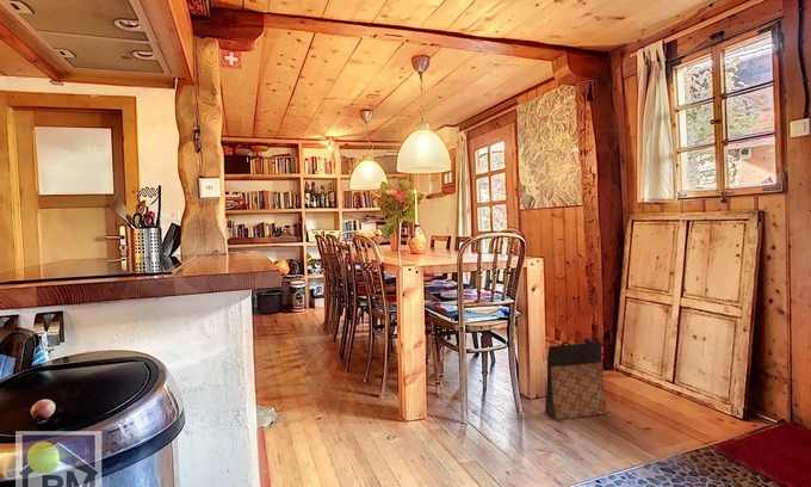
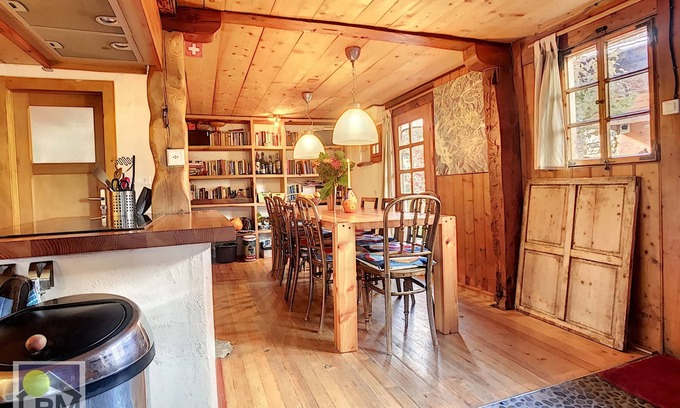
- bag (575, 375)
